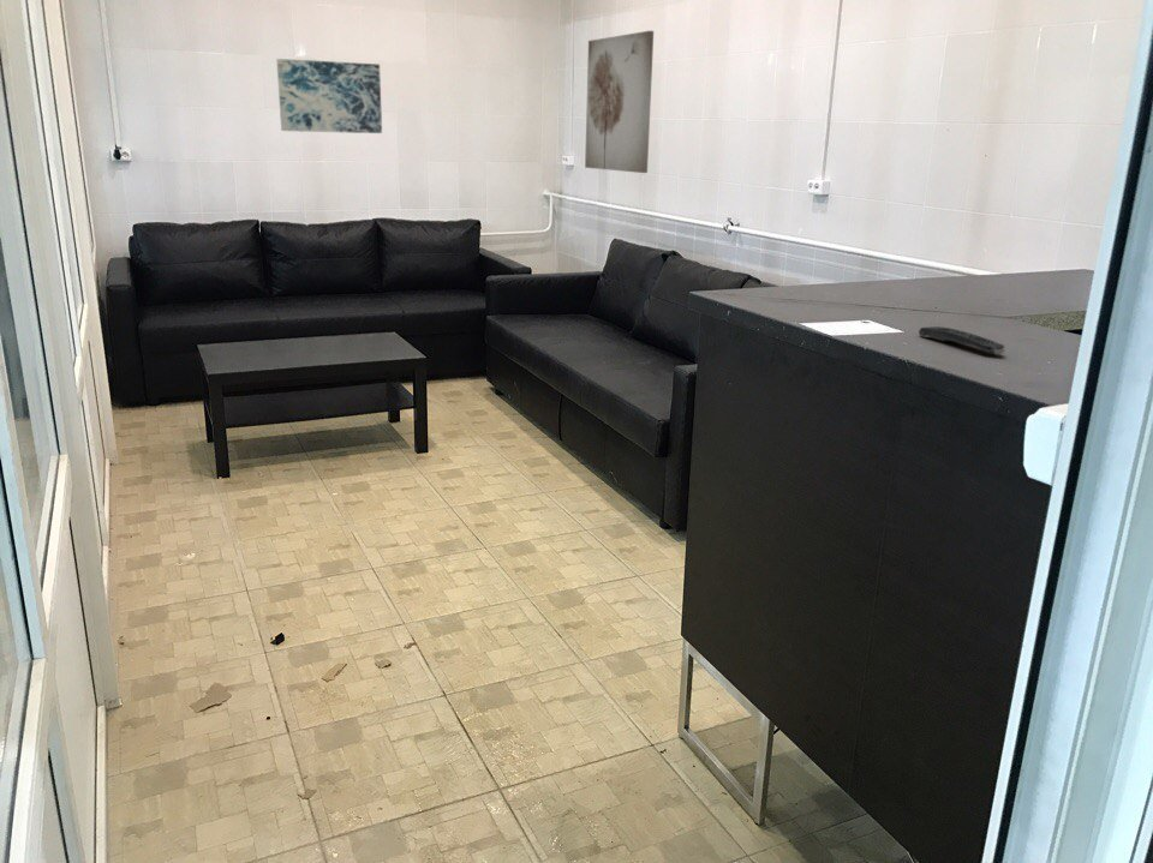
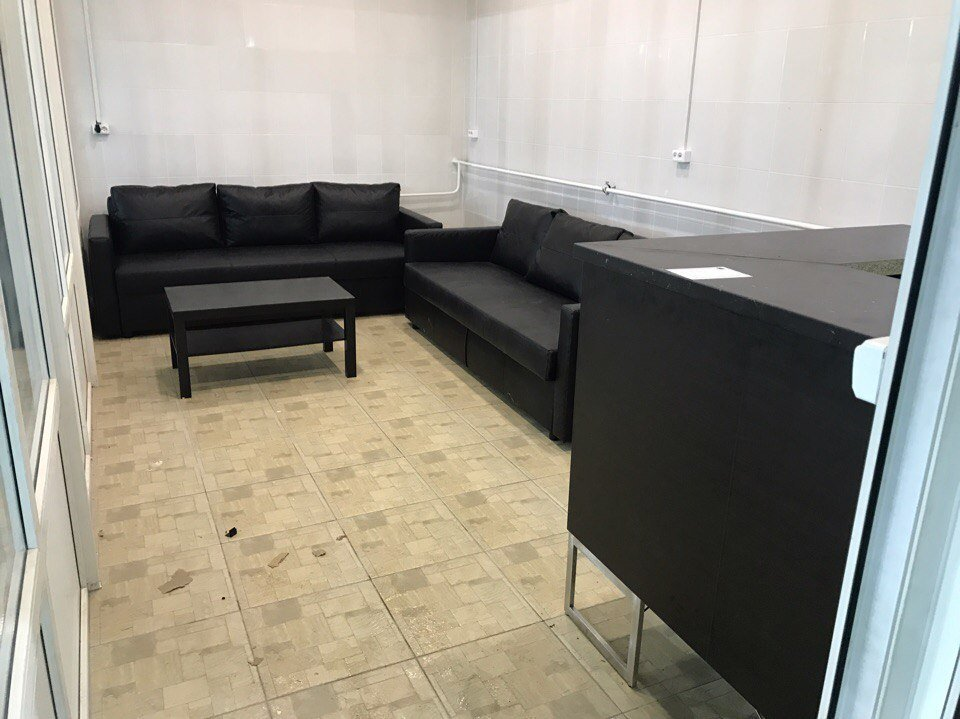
- remote control (963, 338)
- wall art (330, 97)
- wall art (616, 104)
